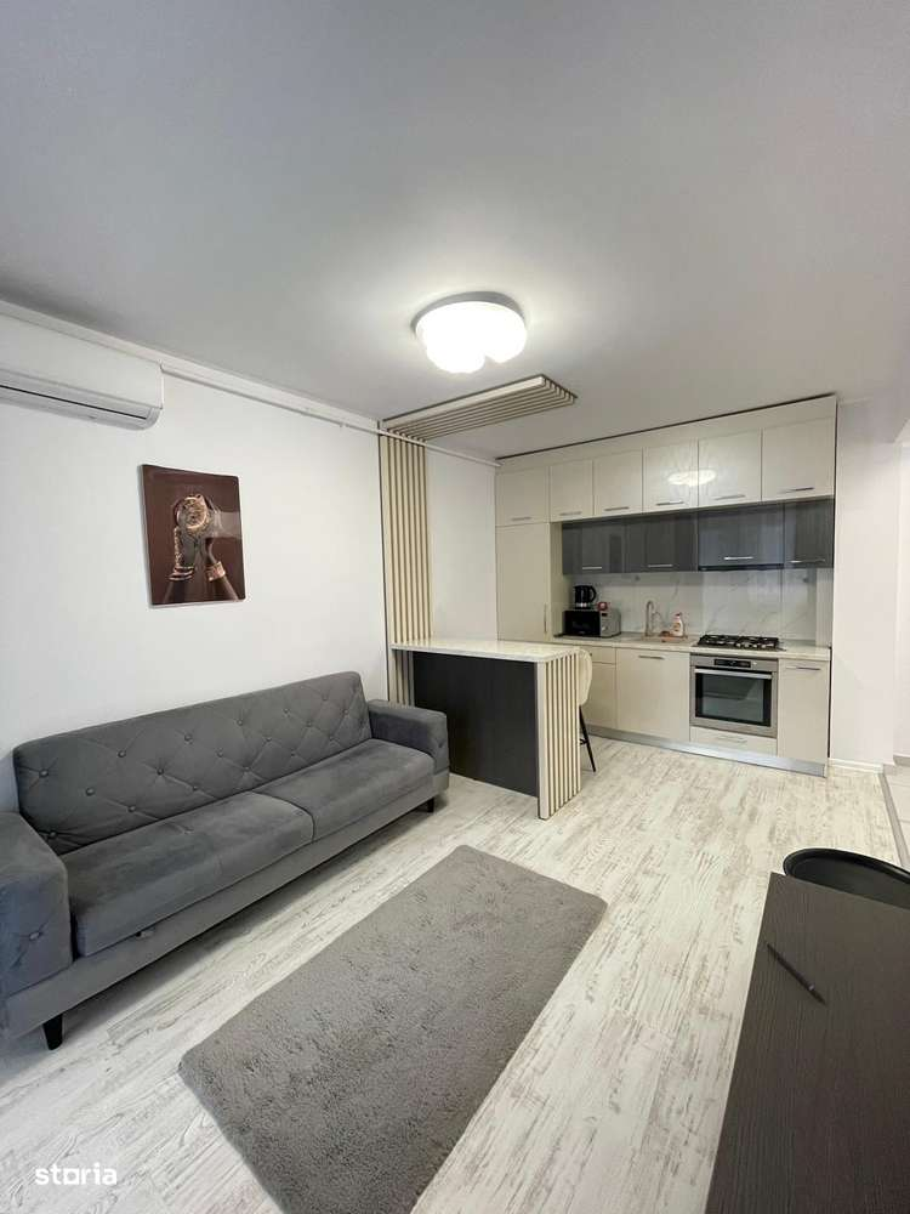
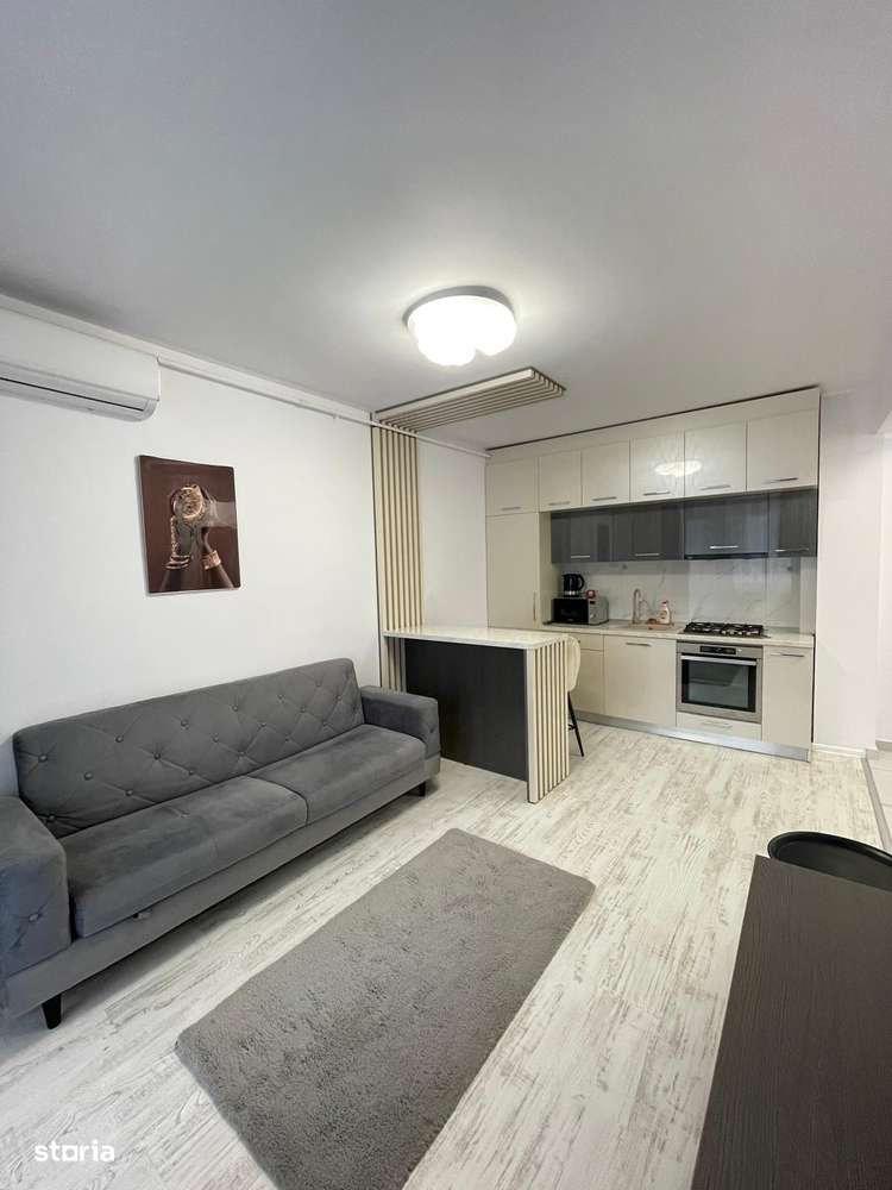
- pen (792, 969)
